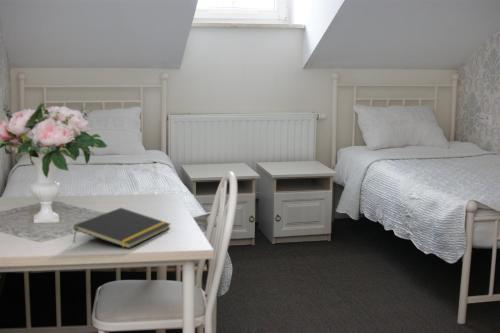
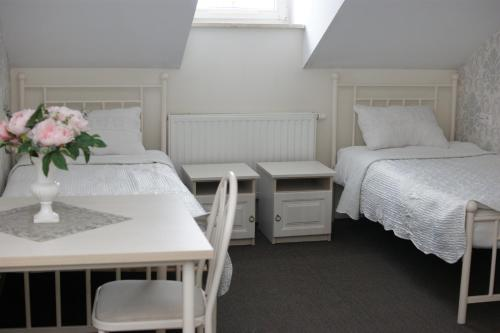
- notepad (124, 226)
